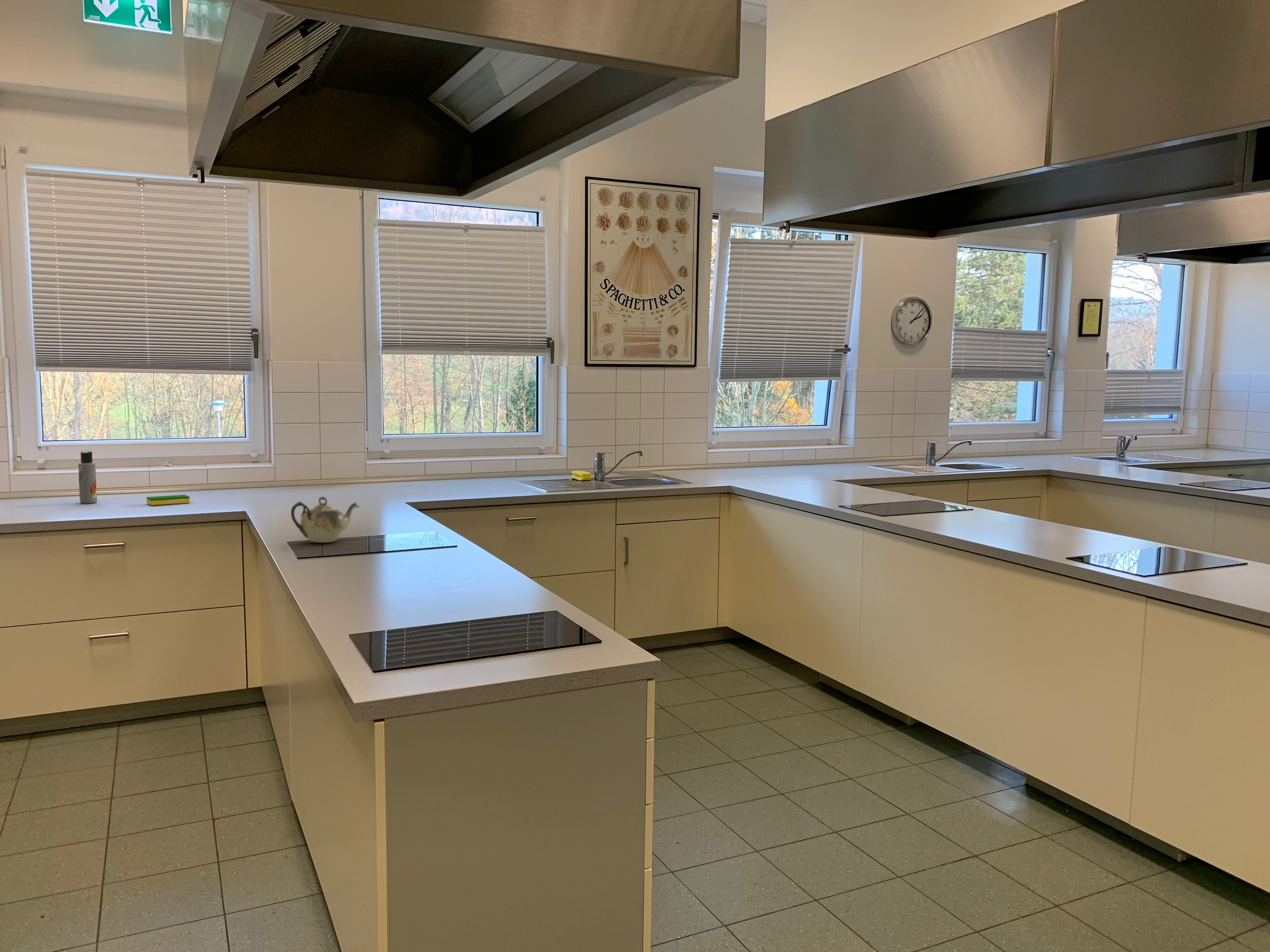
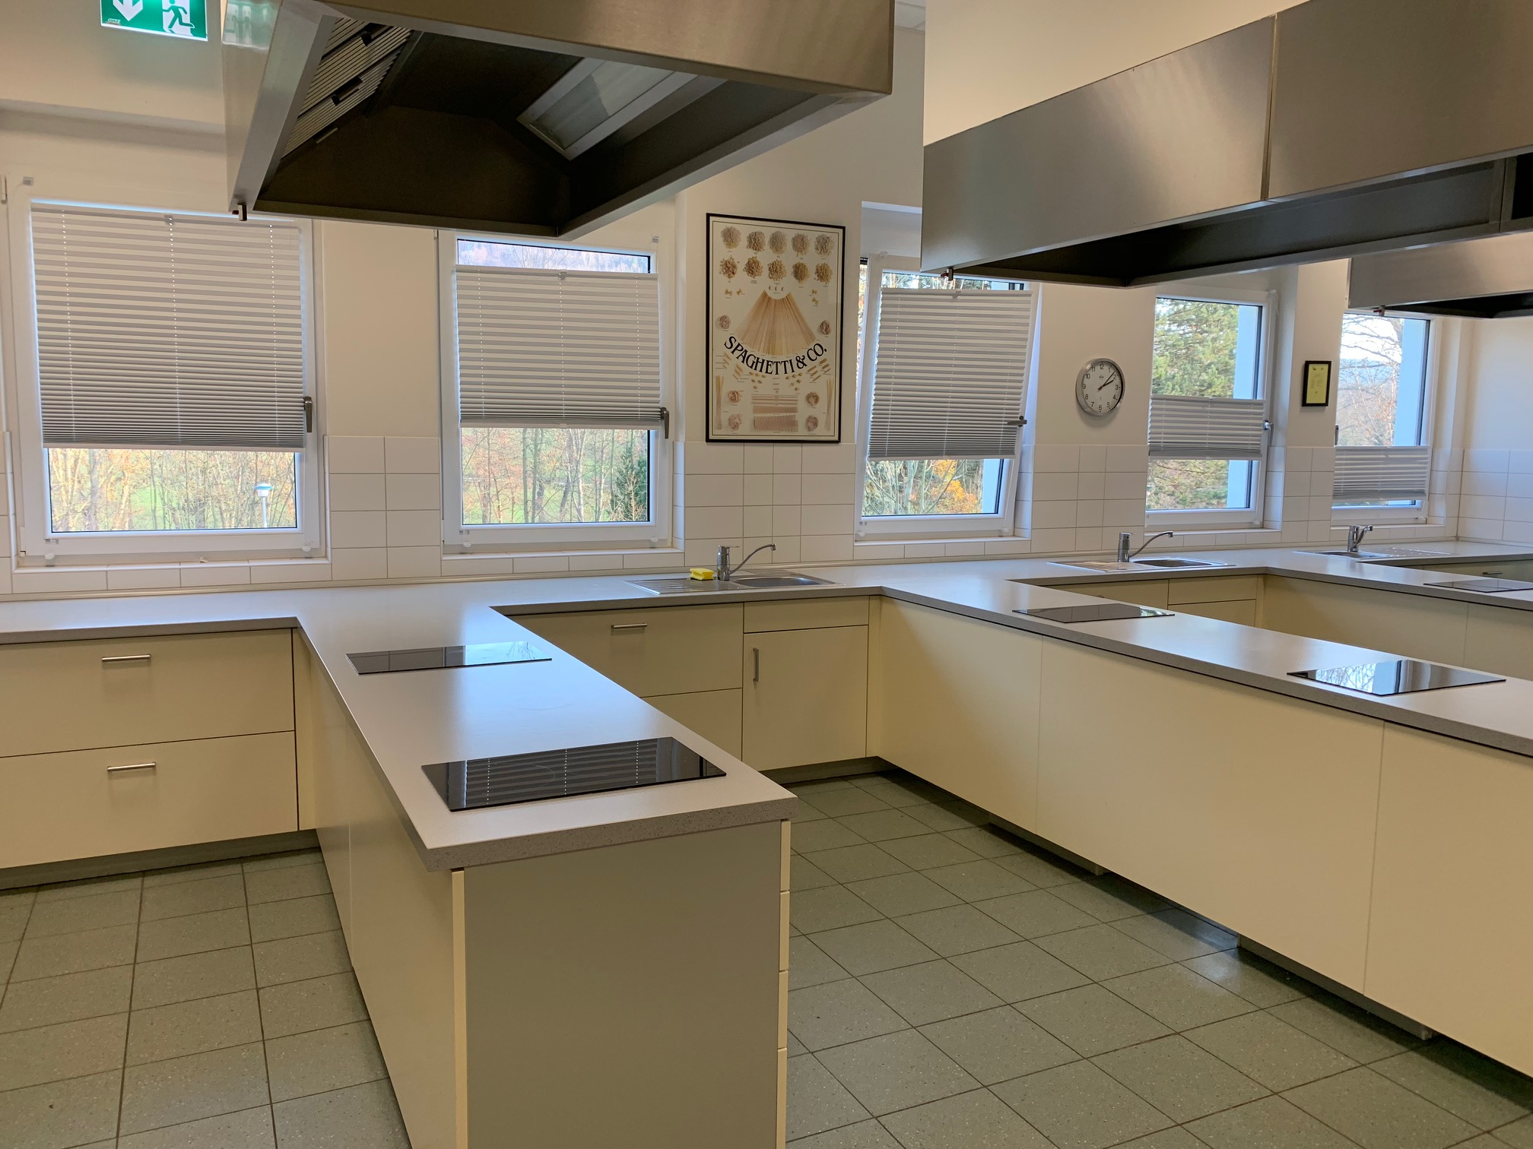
- lotion bottle (87, 477)
- teapot (326, 518)
- dish sponge (168, 500)
